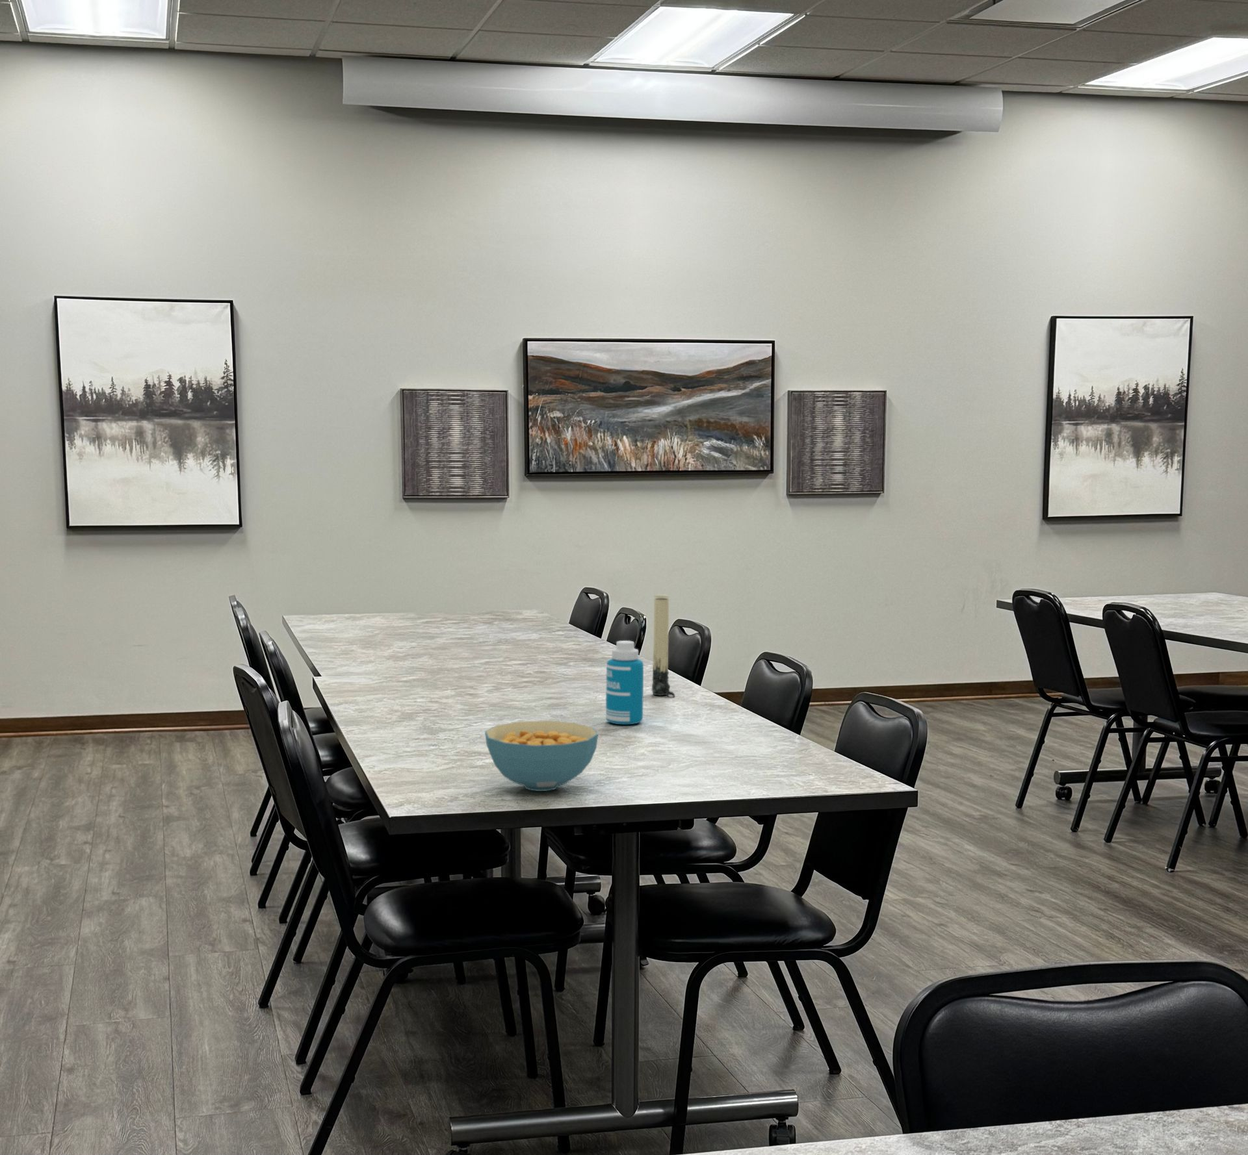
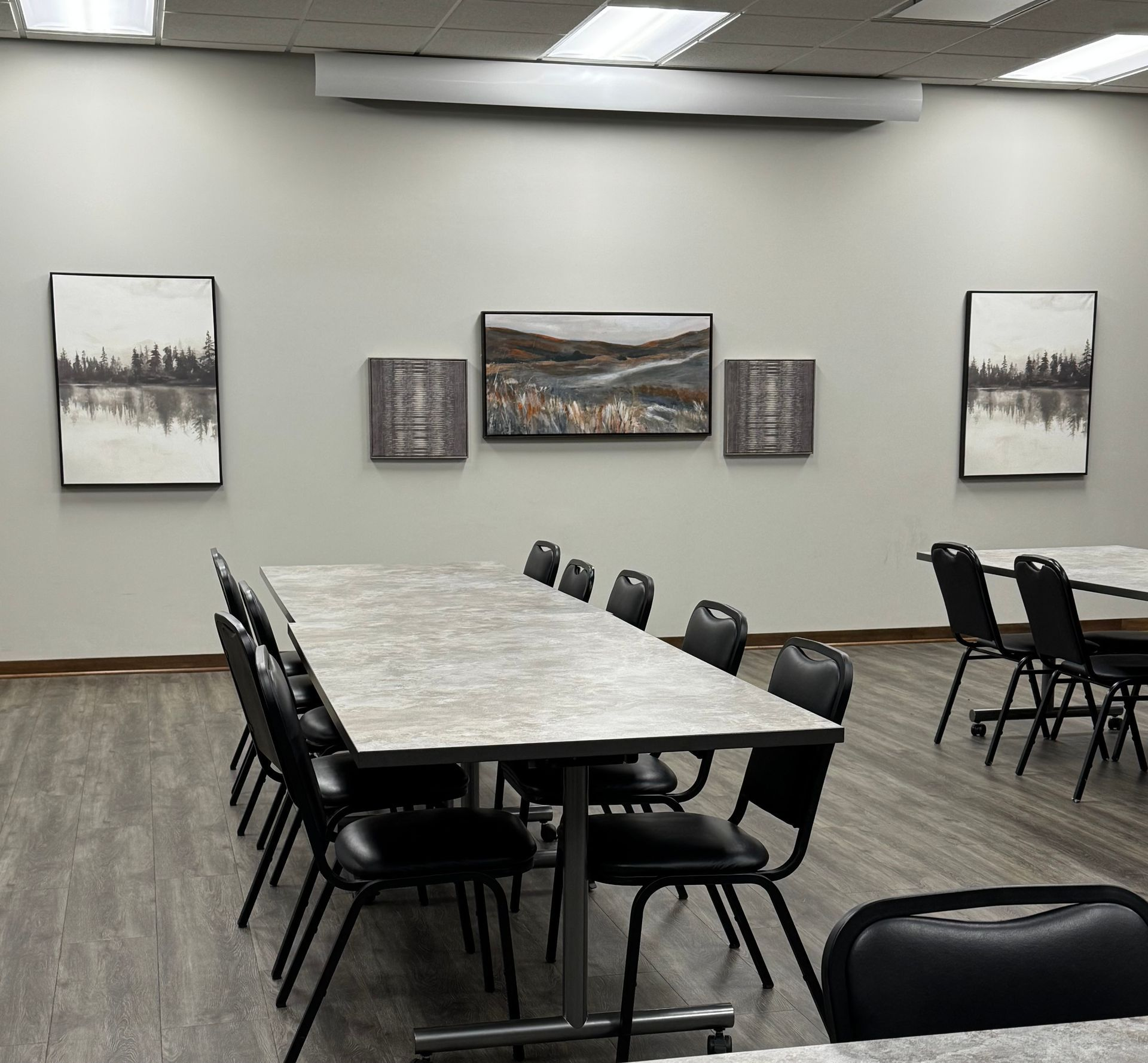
- cereal bowl (540, 759)
- bottle (625, 681)
- candle (664, 645)
